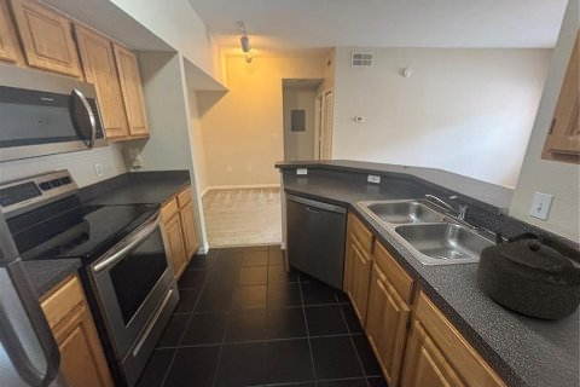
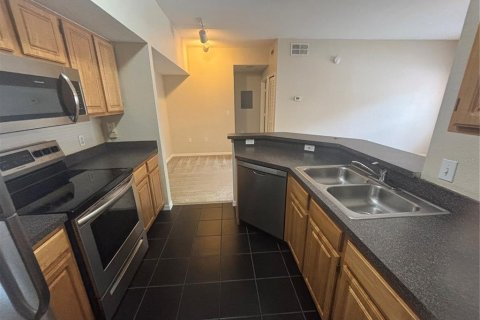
- kettle (527, 268)
